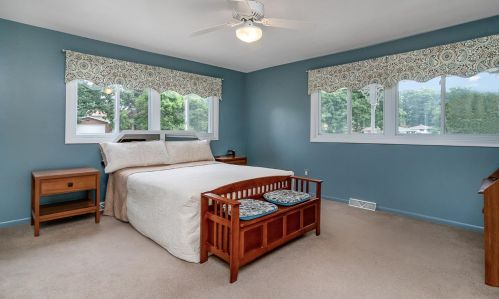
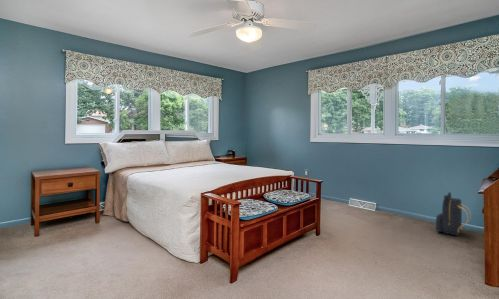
+ backpack (453, 213)
